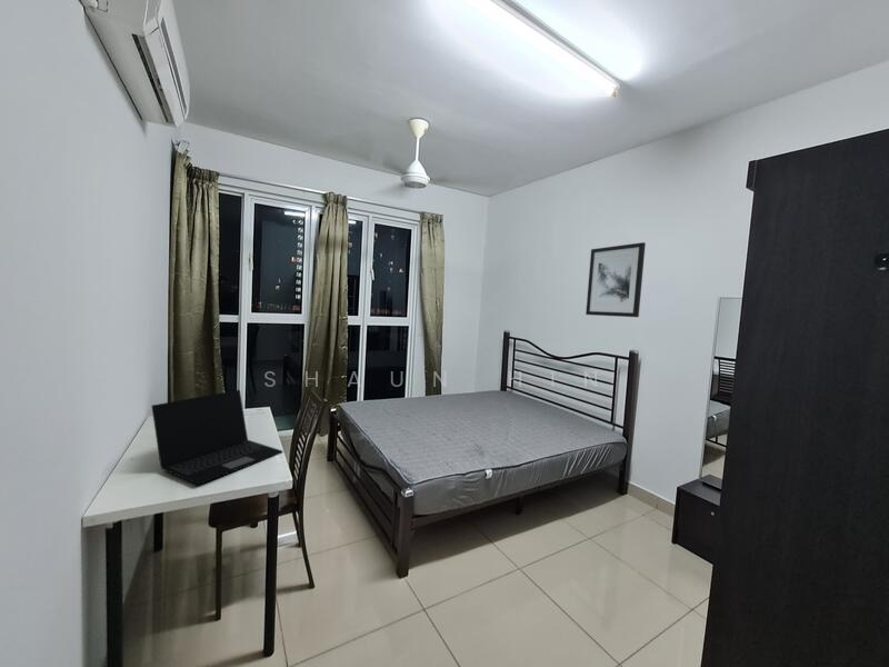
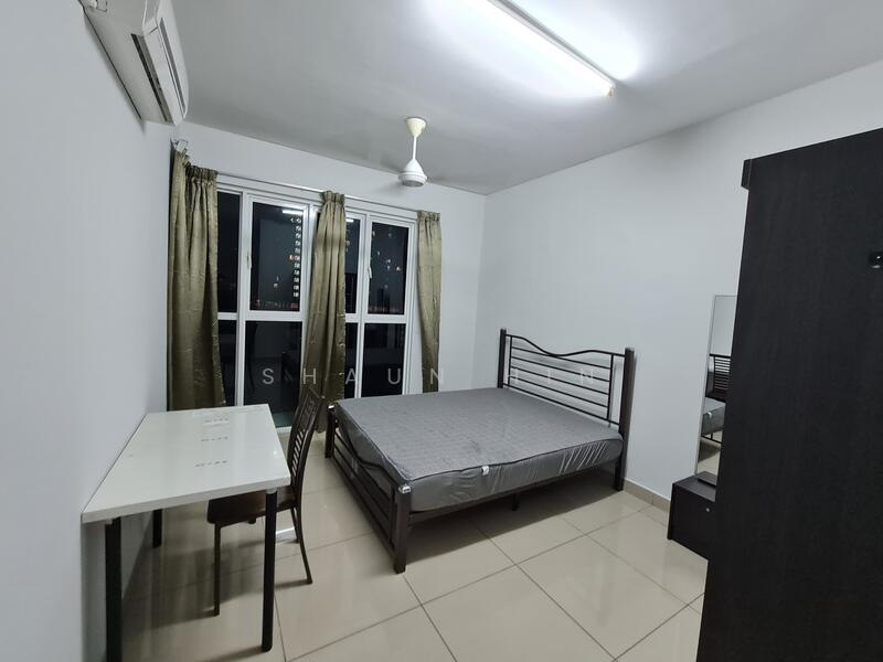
- laptop (221, 430)
- wall art (613, 281)
